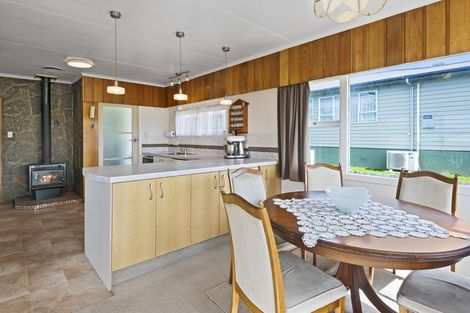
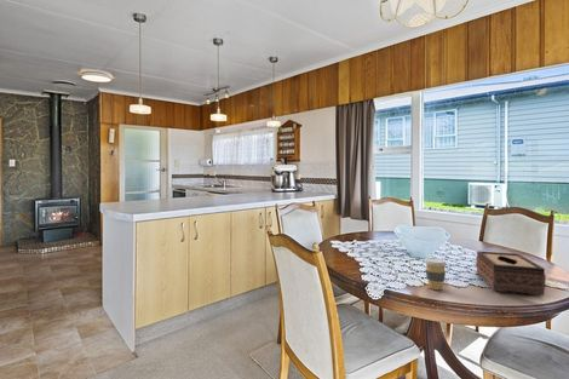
+ coffee cup (435, 274)
+ tissue box (506, 270)
